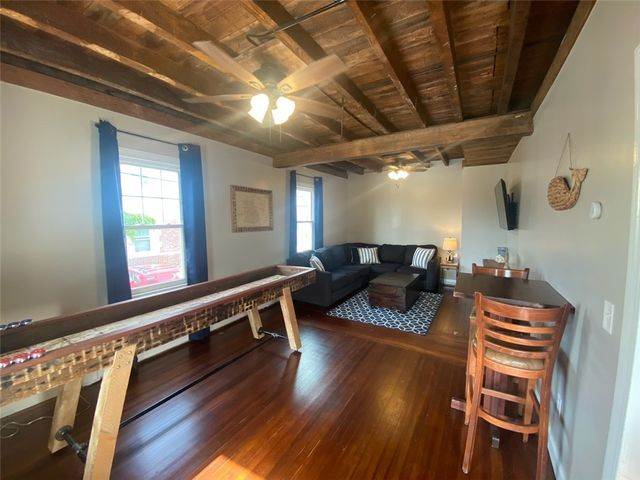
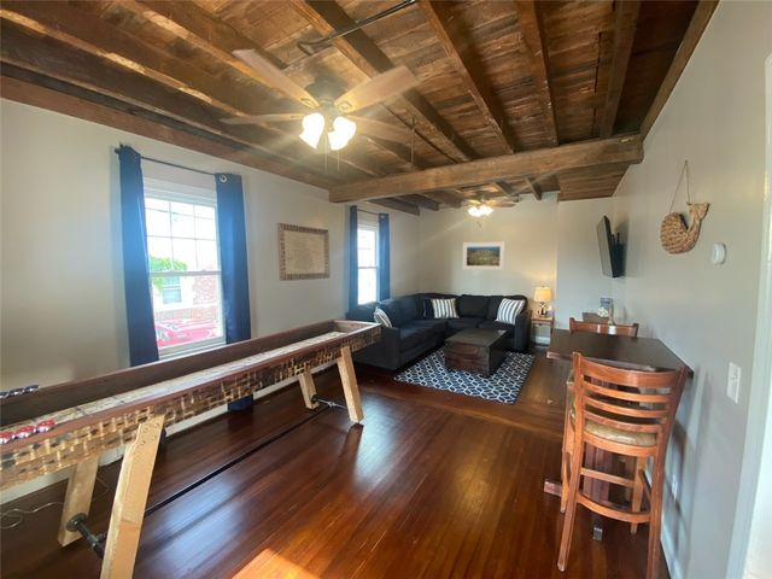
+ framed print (482, 256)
